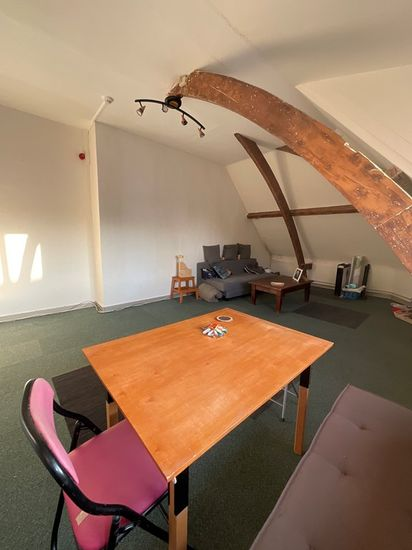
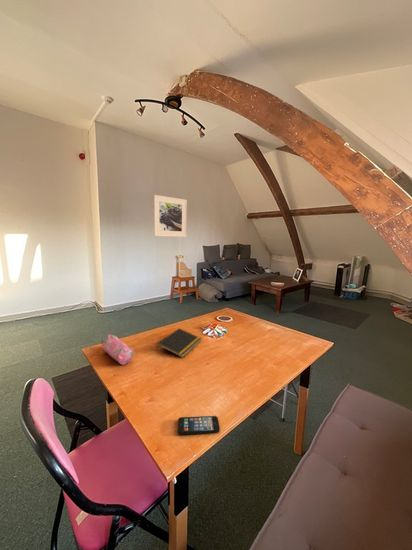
+ notepad (180, 341)
+ pencil case (117, 348)
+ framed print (170, 217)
+ smartphone (198, 424)
